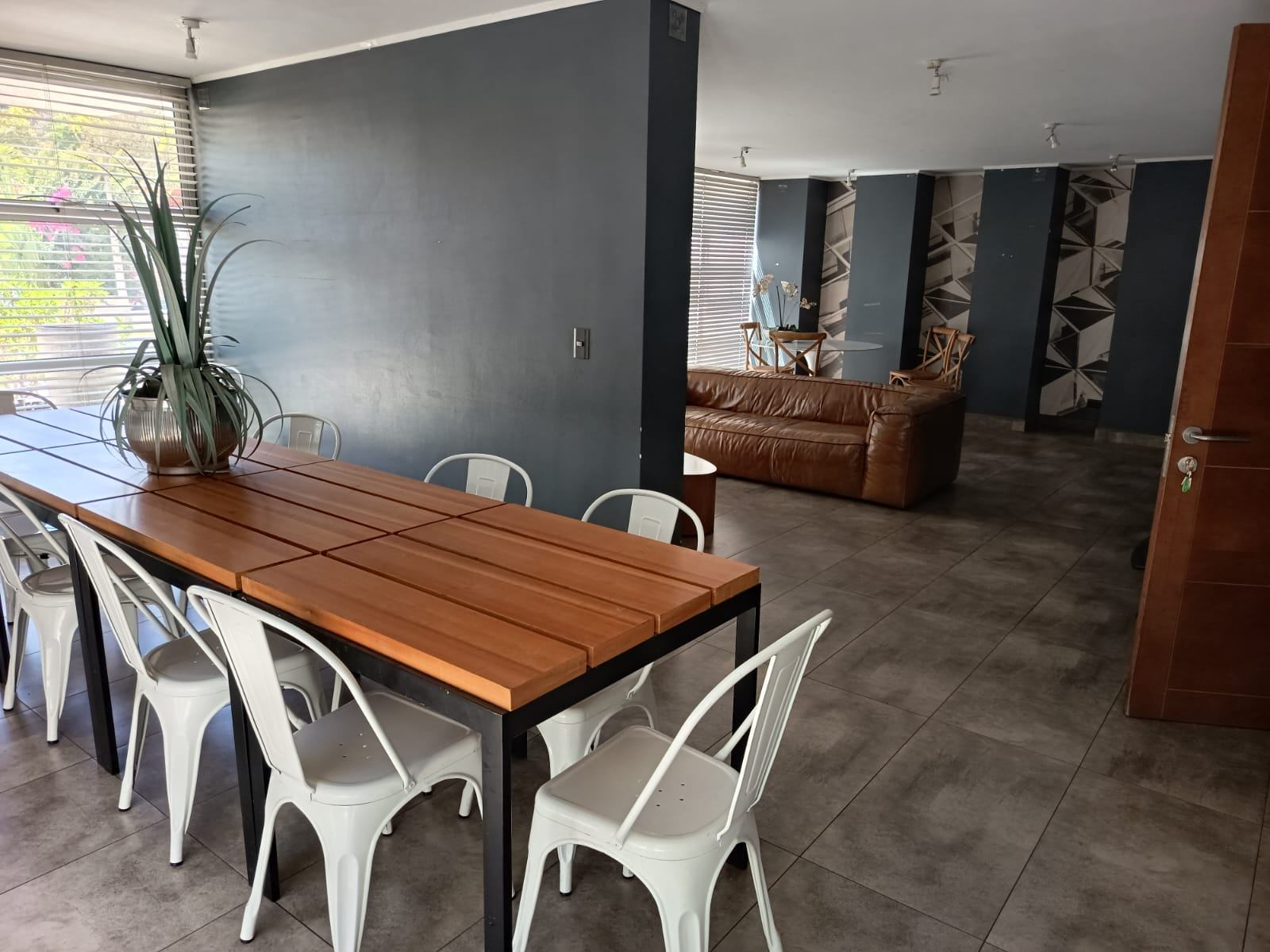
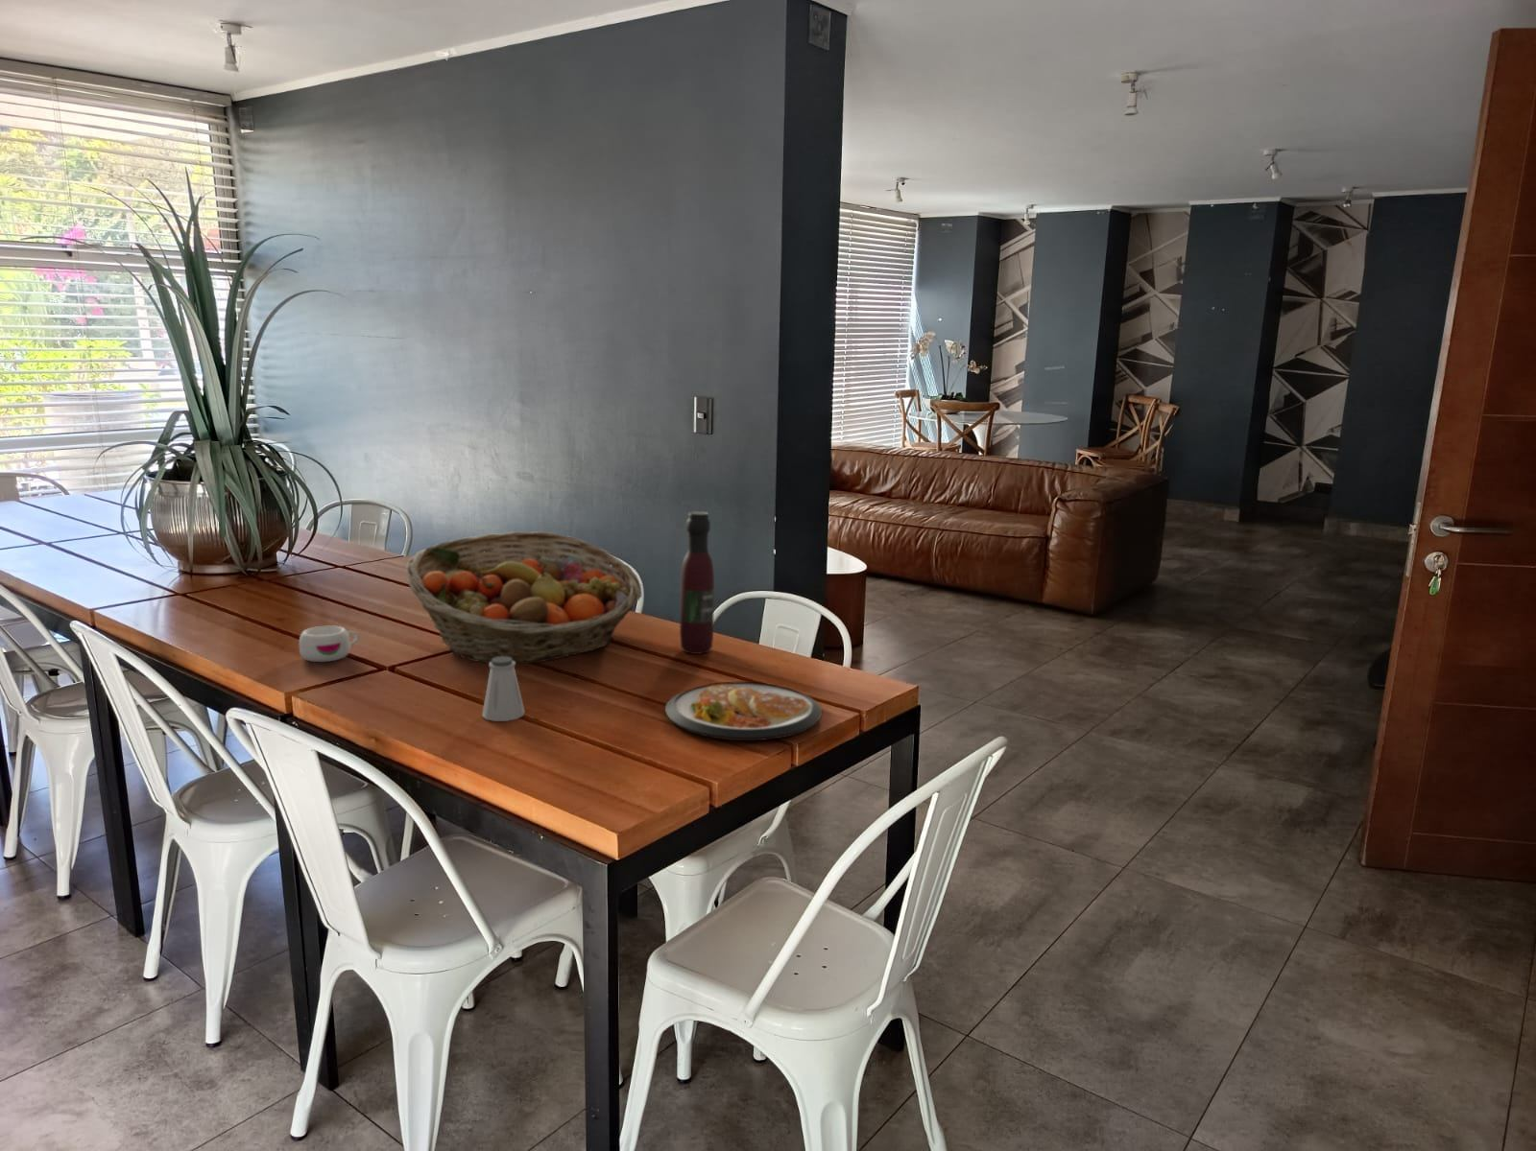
+ saltshaker (502, 687)
+ fruit basket (527, 595)
+ wine bottle (697, 583)
+ mug (330, 643)
+ dish (743, 705)
